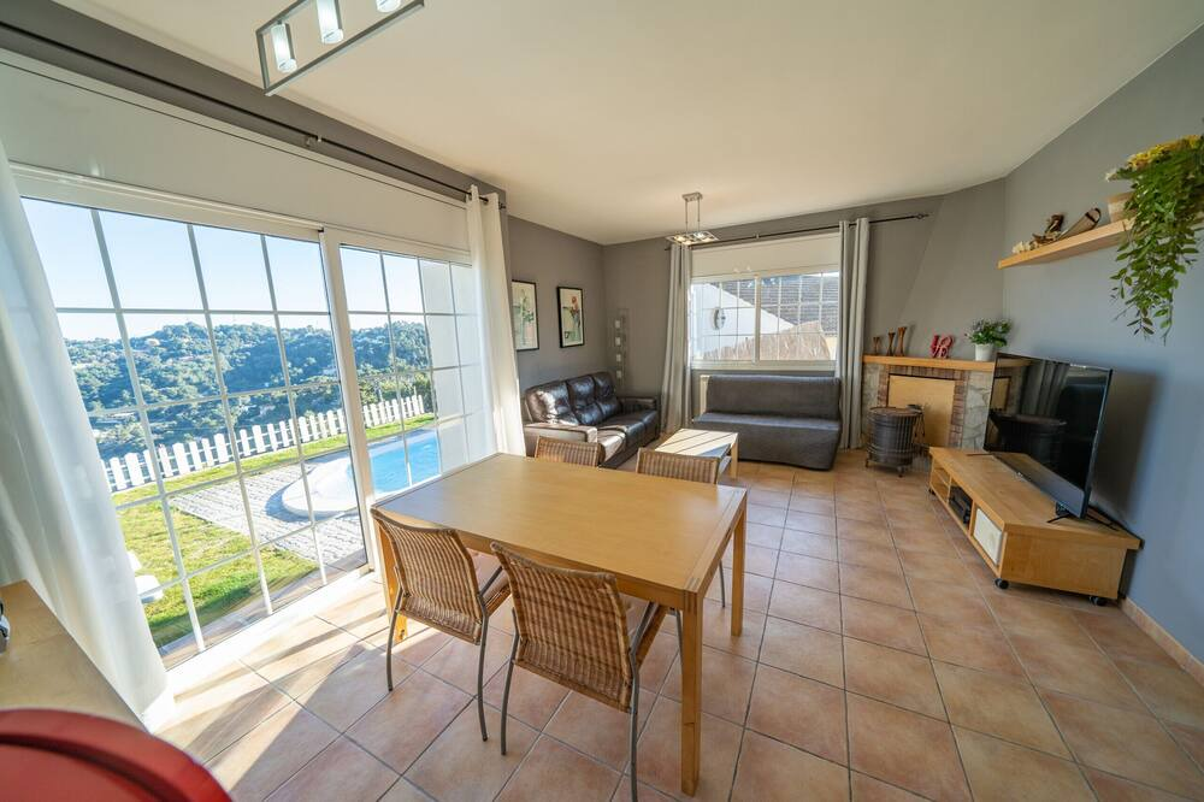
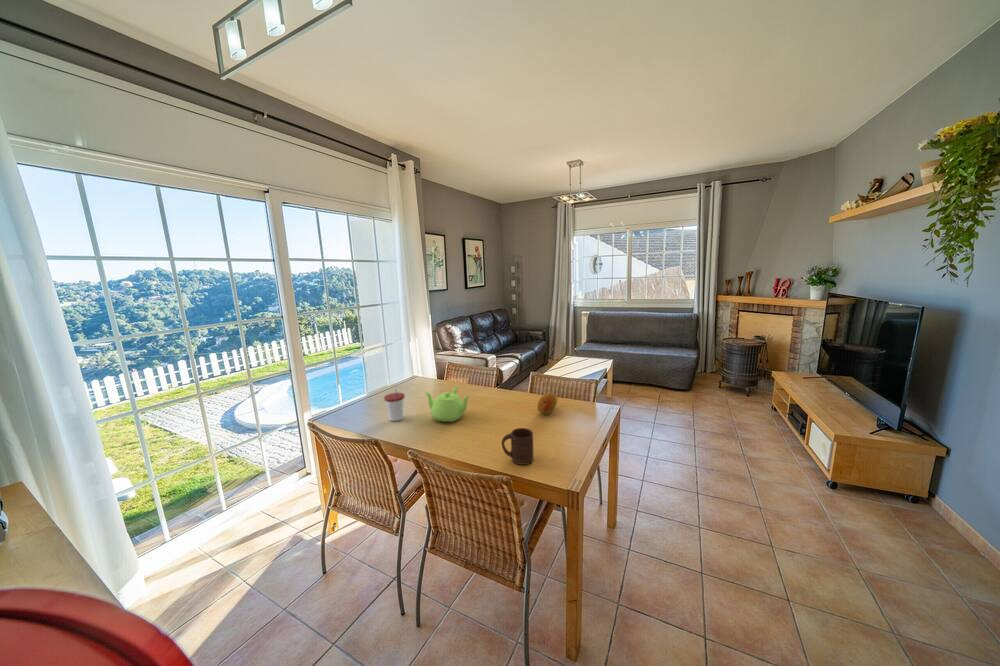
+ fruit (548, 402)
+ cup (395, 404)
+ teapot (449, 403)
+ cup (519, 446)
